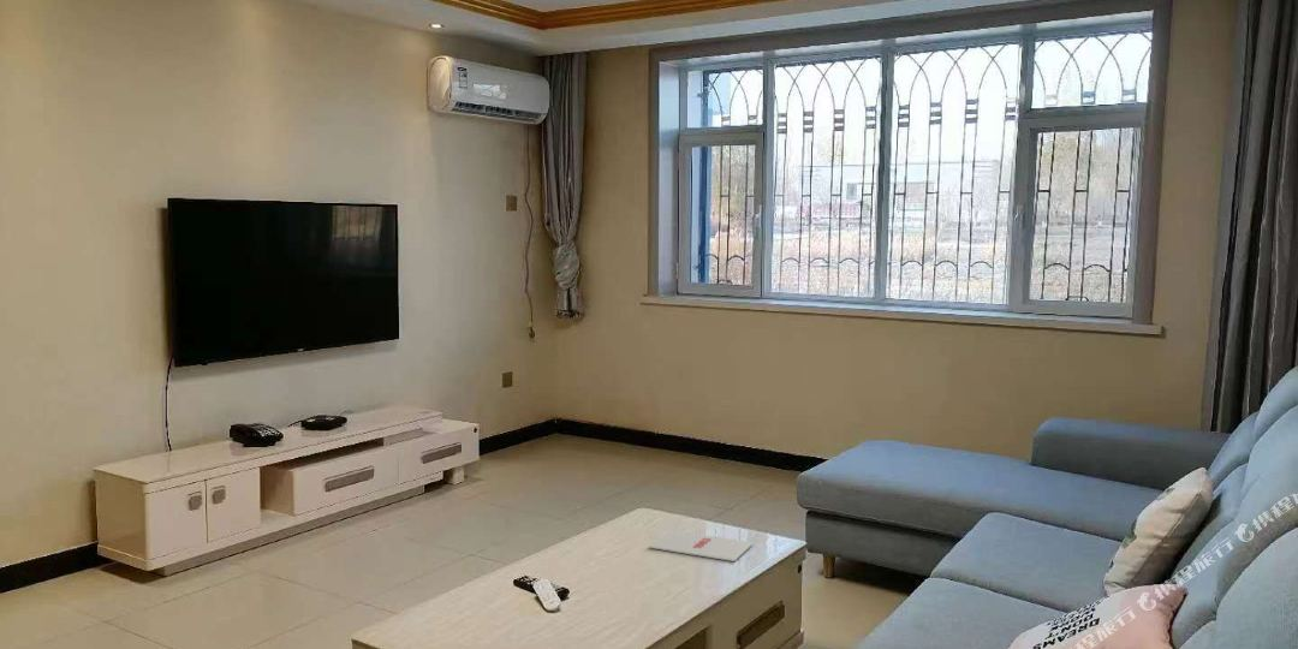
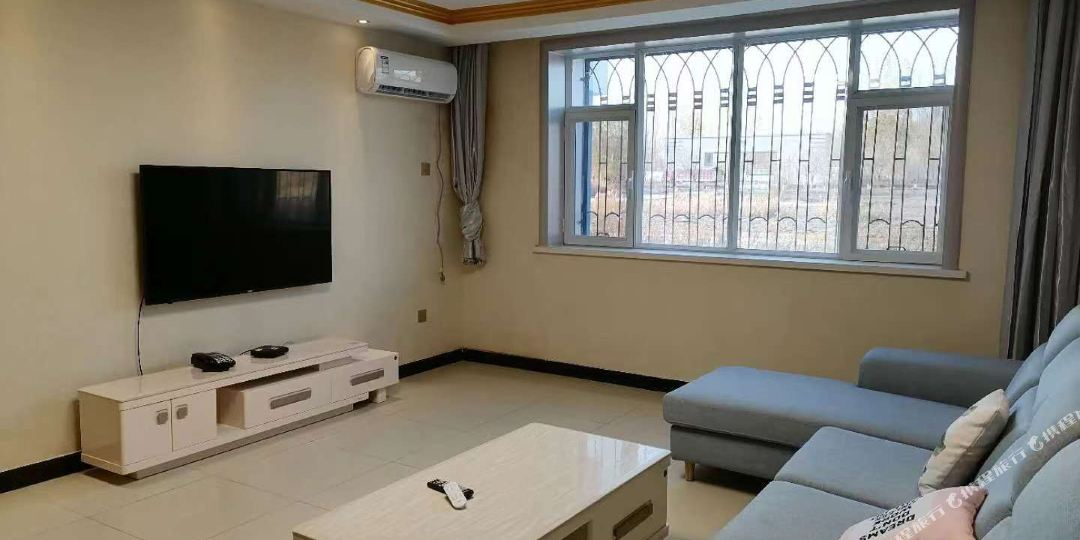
- magazine (701, 544)
